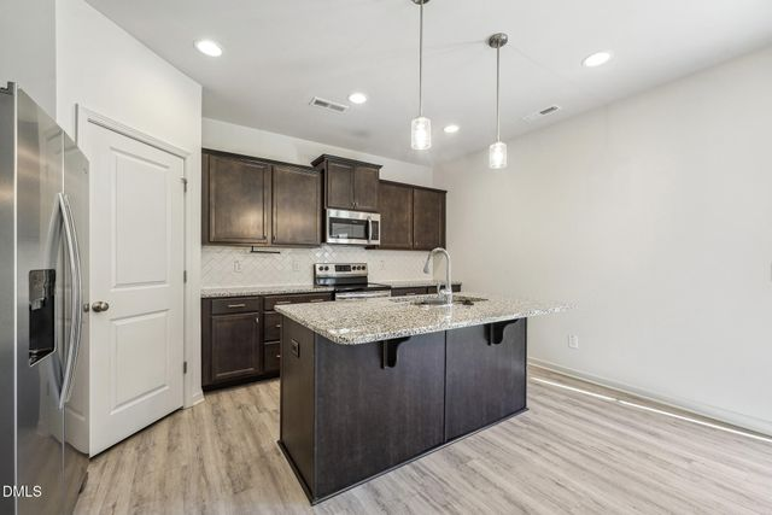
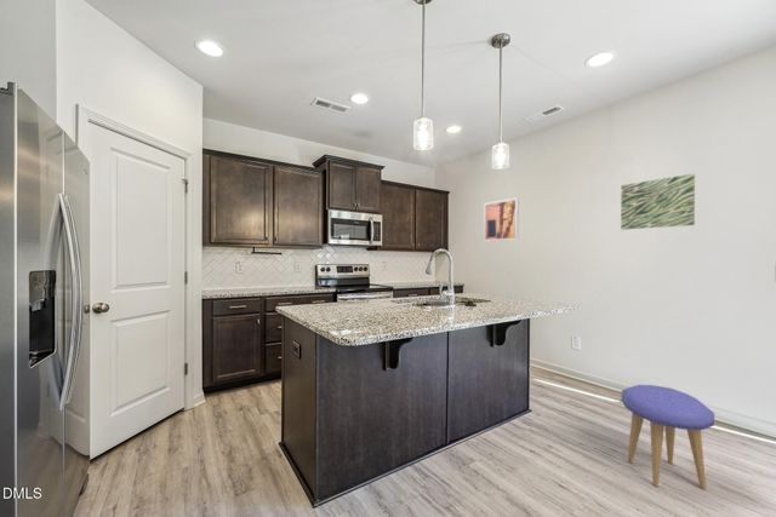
+ wall art (655, 203)
+ wall art (500, 220)
+ stool (662, 435)
